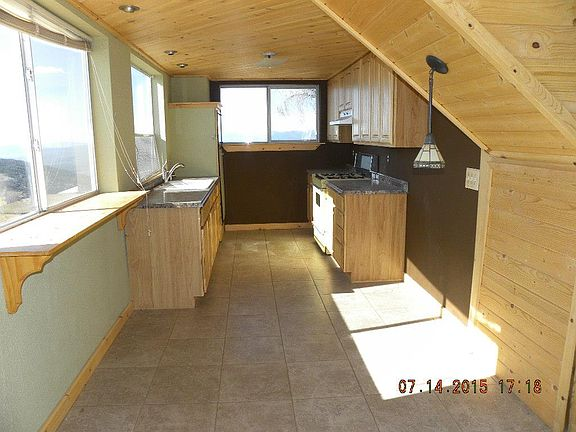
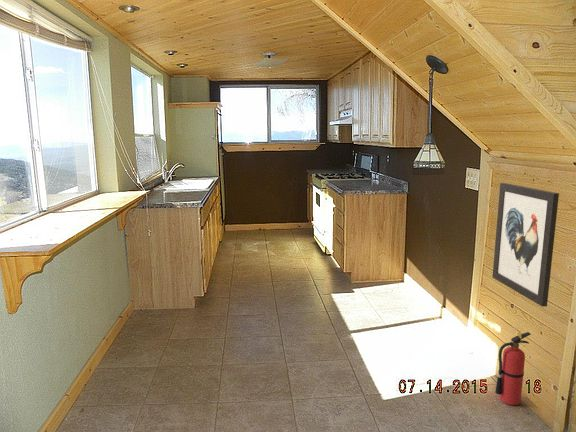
+ wall art (521, 240)
+ fire extinguisher (512, 367)
